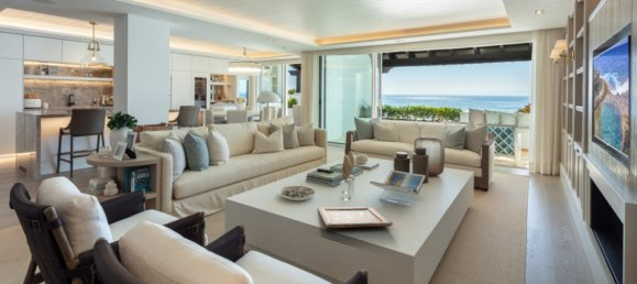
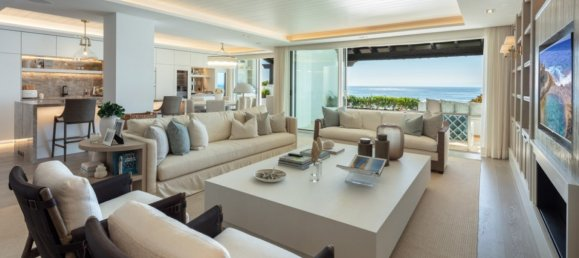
- painted panel (351, 216)
